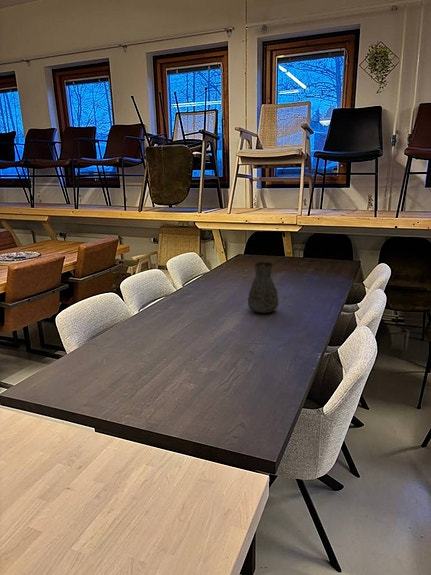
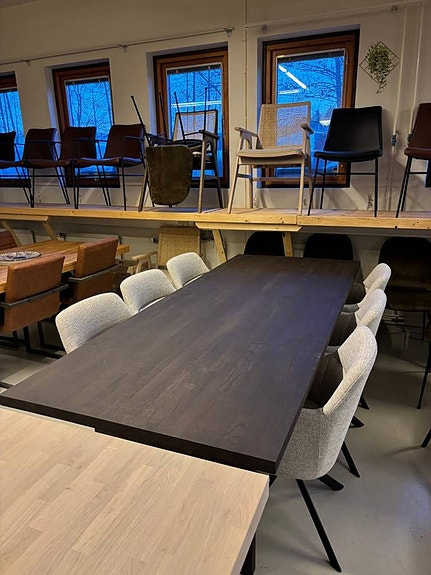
- decorative vase (263, 287)
